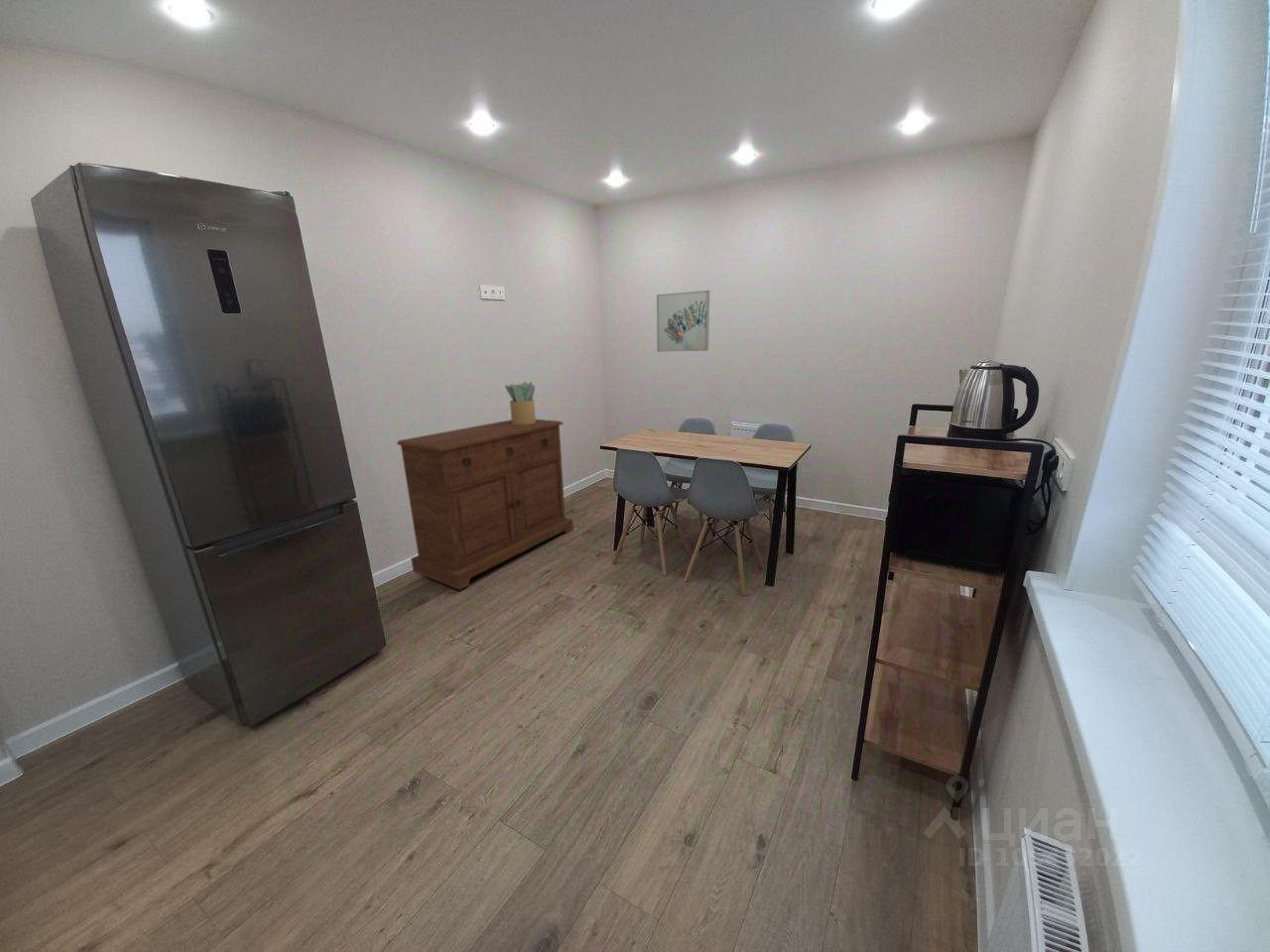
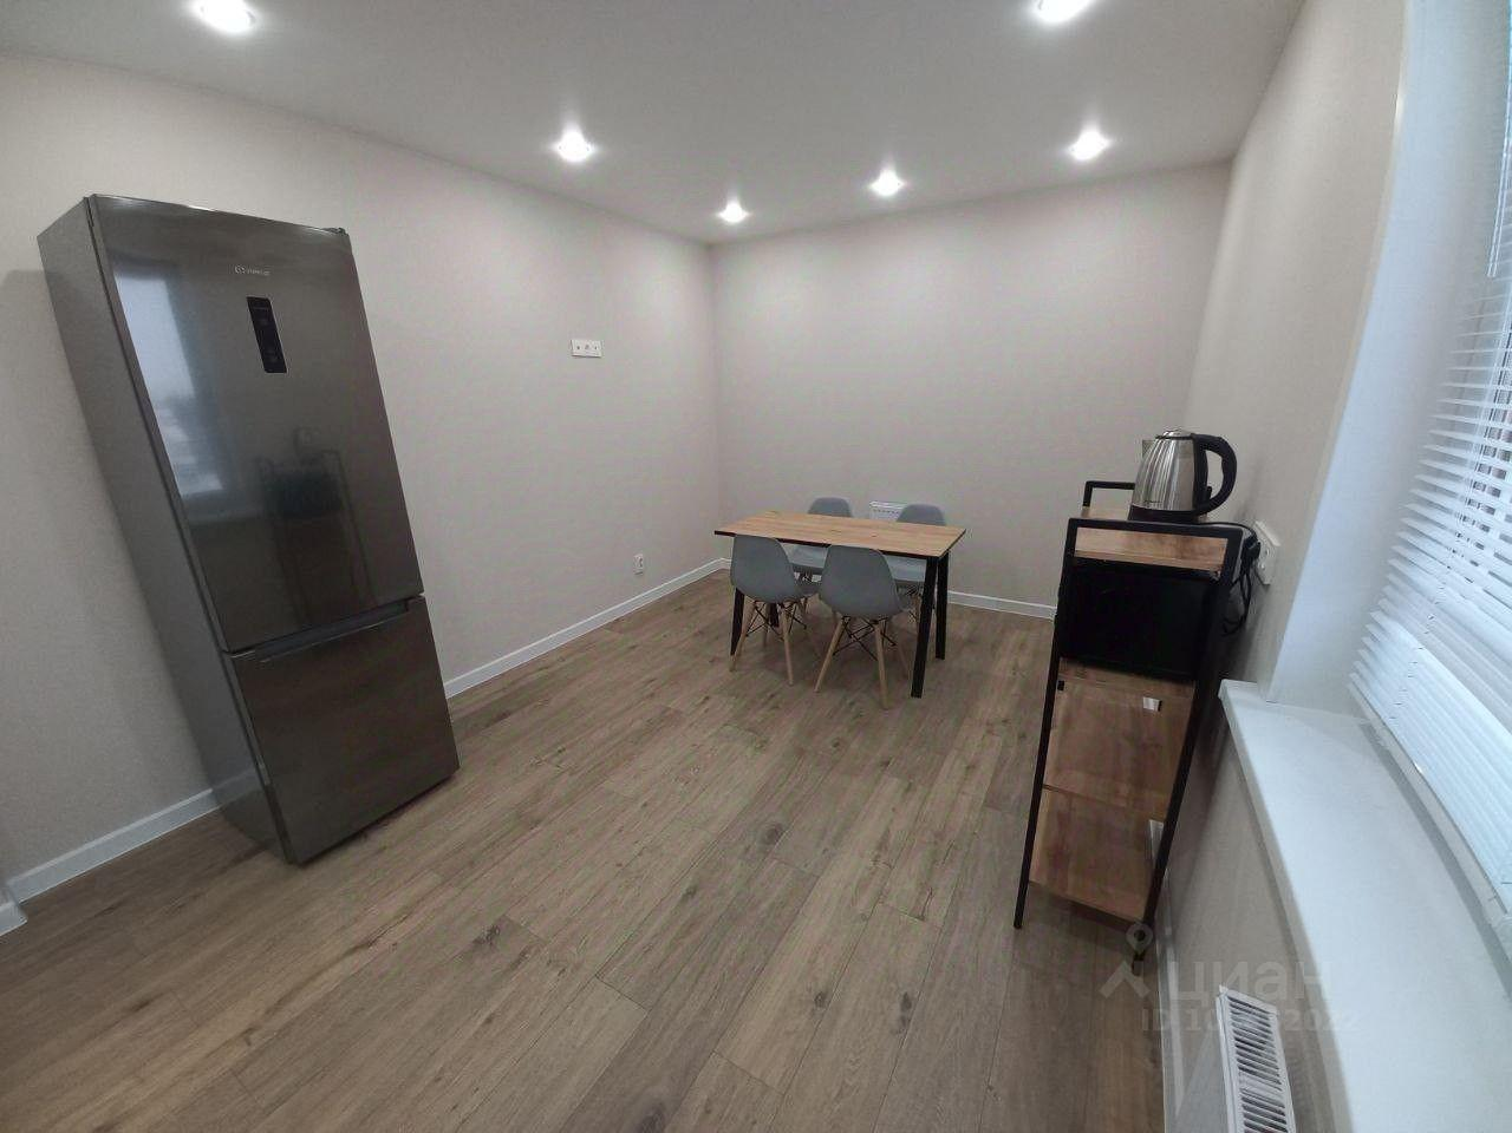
- sideboard (494, 491)
- wall art (682, 322)
- potted plant (520, 403)
